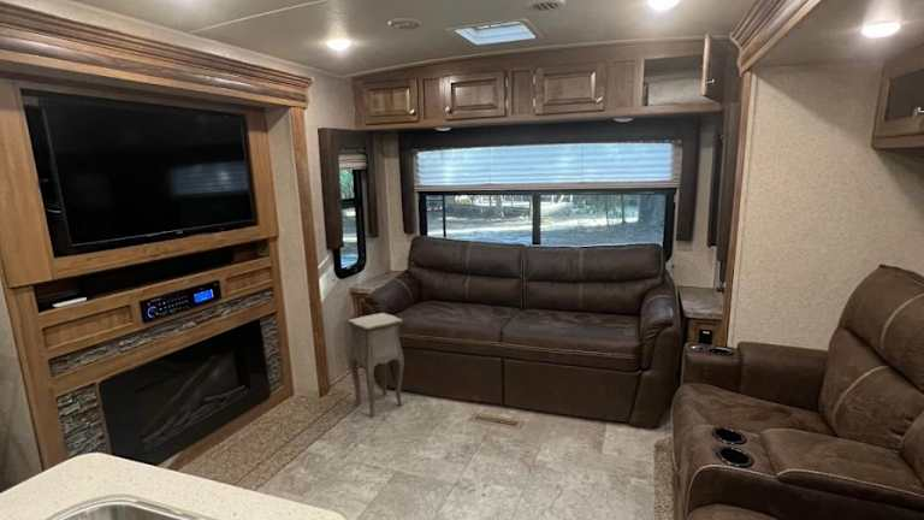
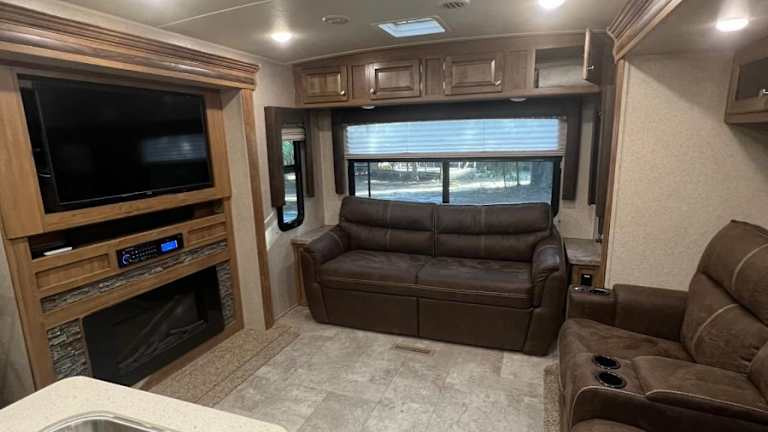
- side table (377, 362)
